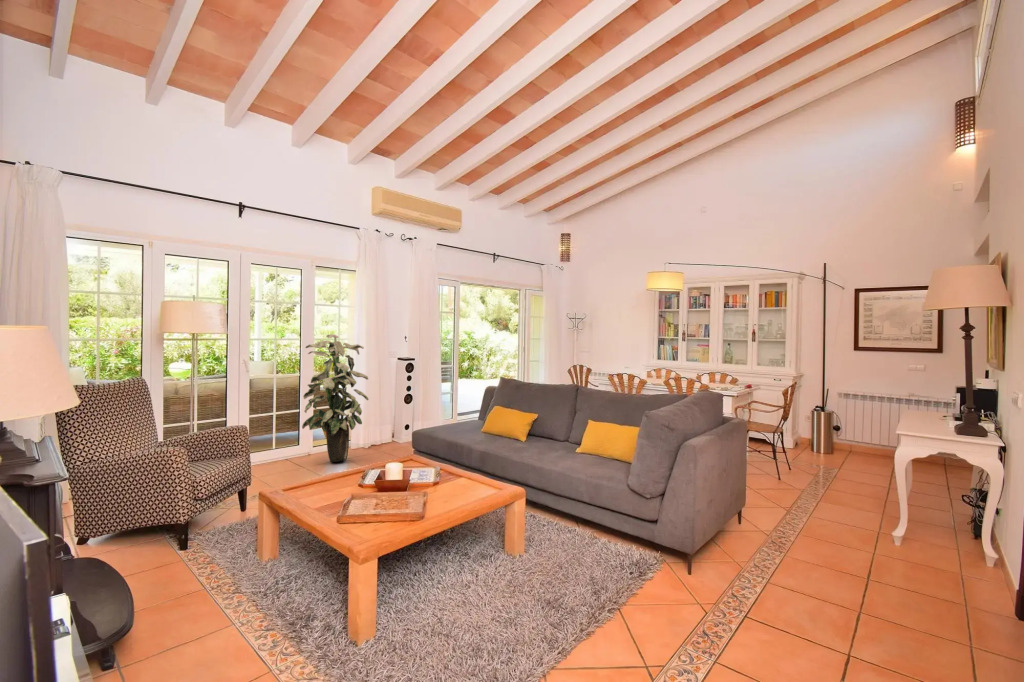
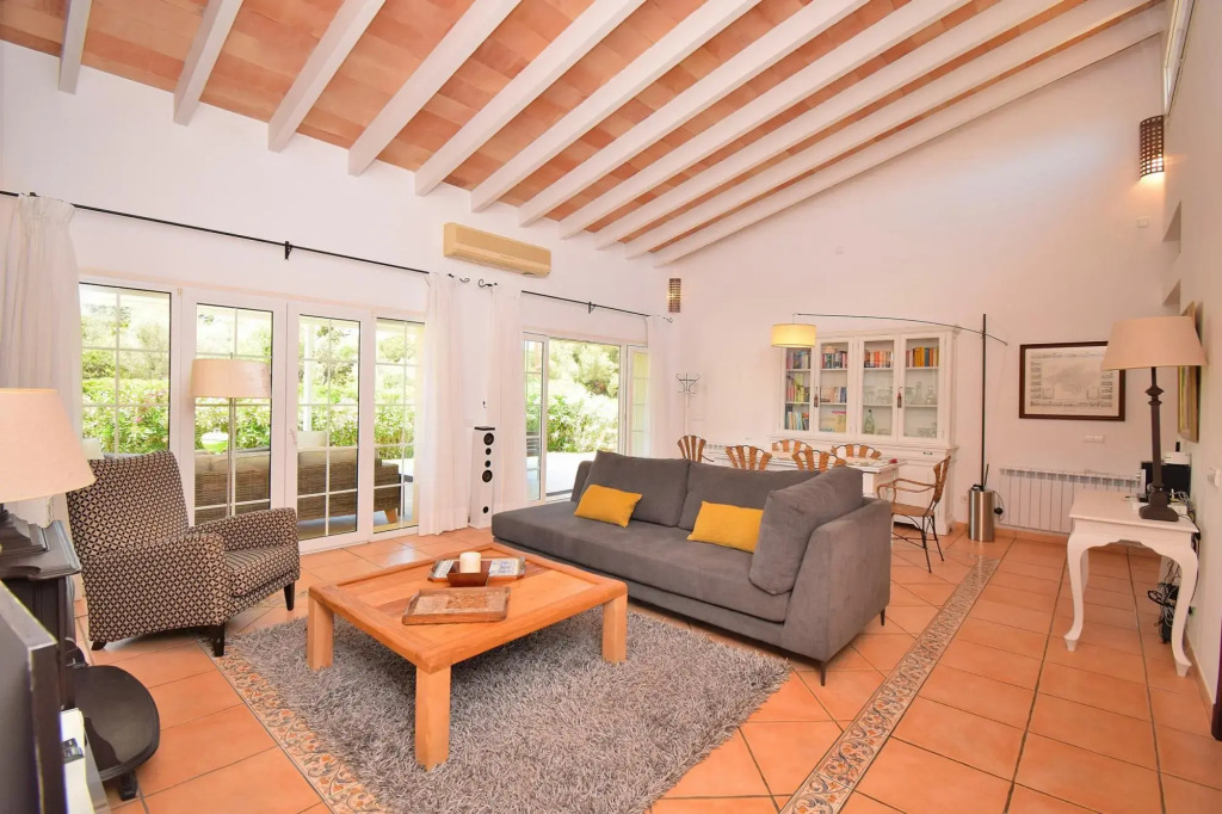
- indoor plant (334, 397)
